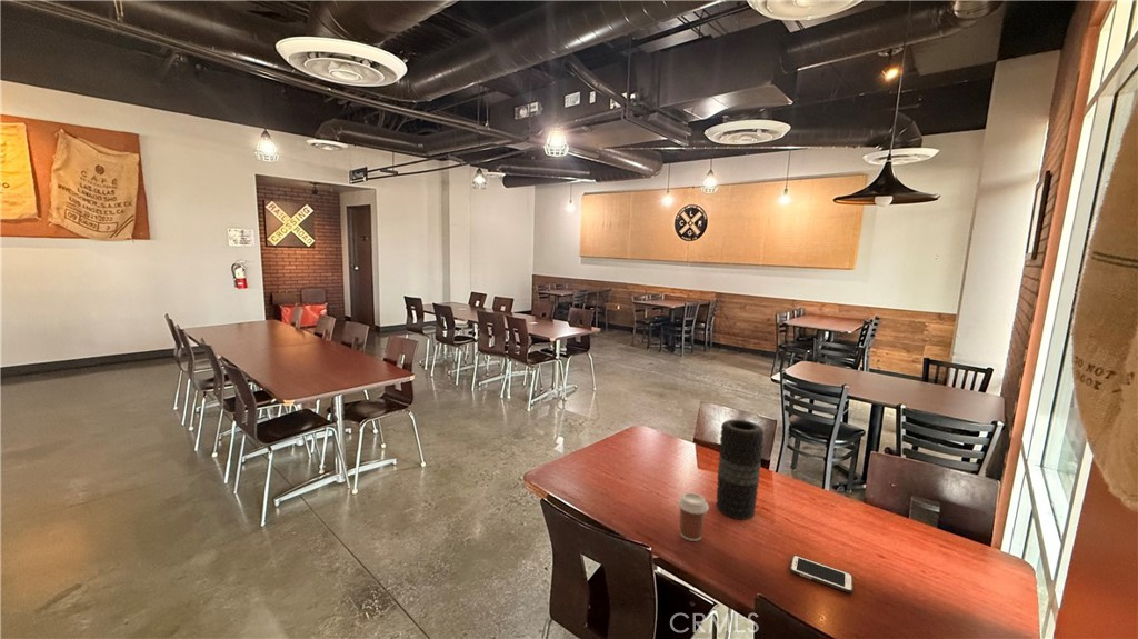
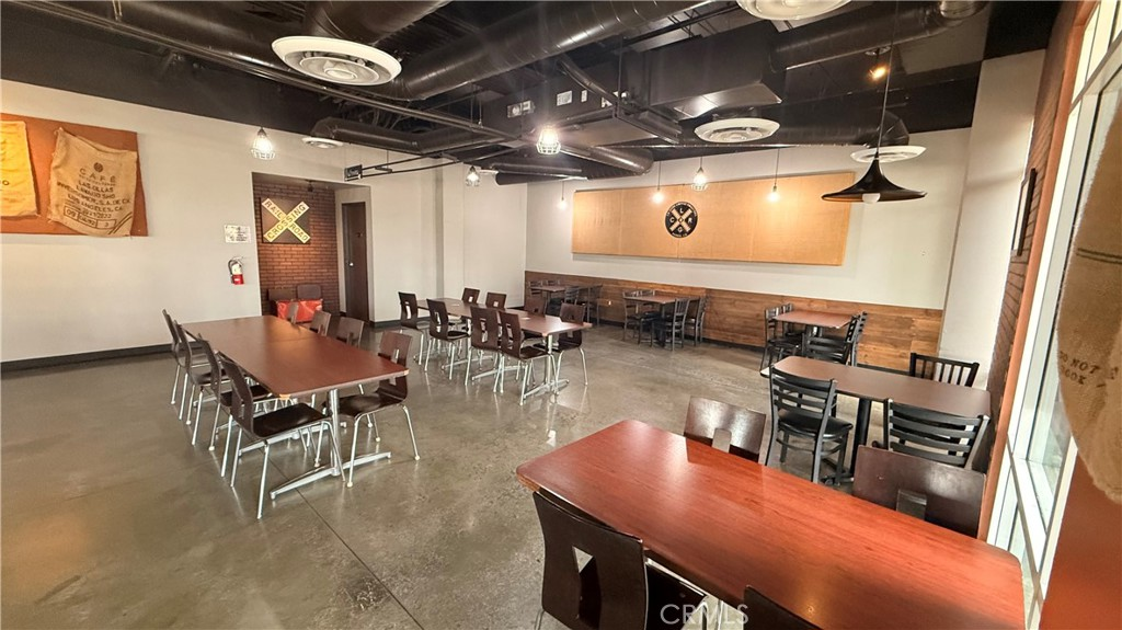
- vase (738, 467)
- cell phone (820, 572)
- coffee cup (691, 516)
